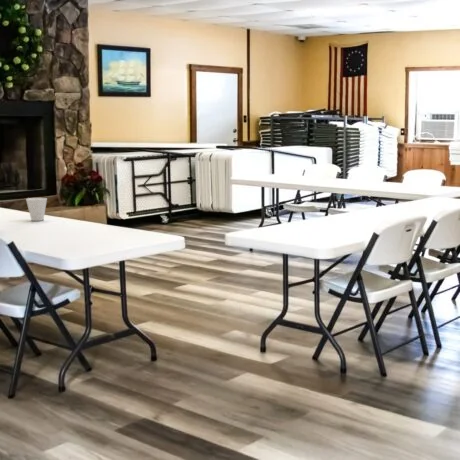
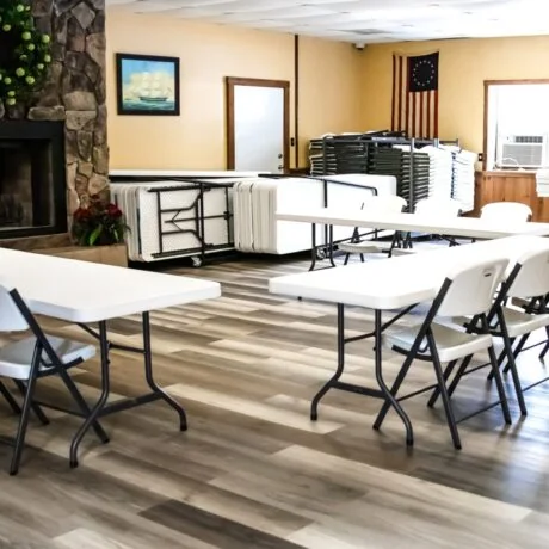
- cup (37, 209)
